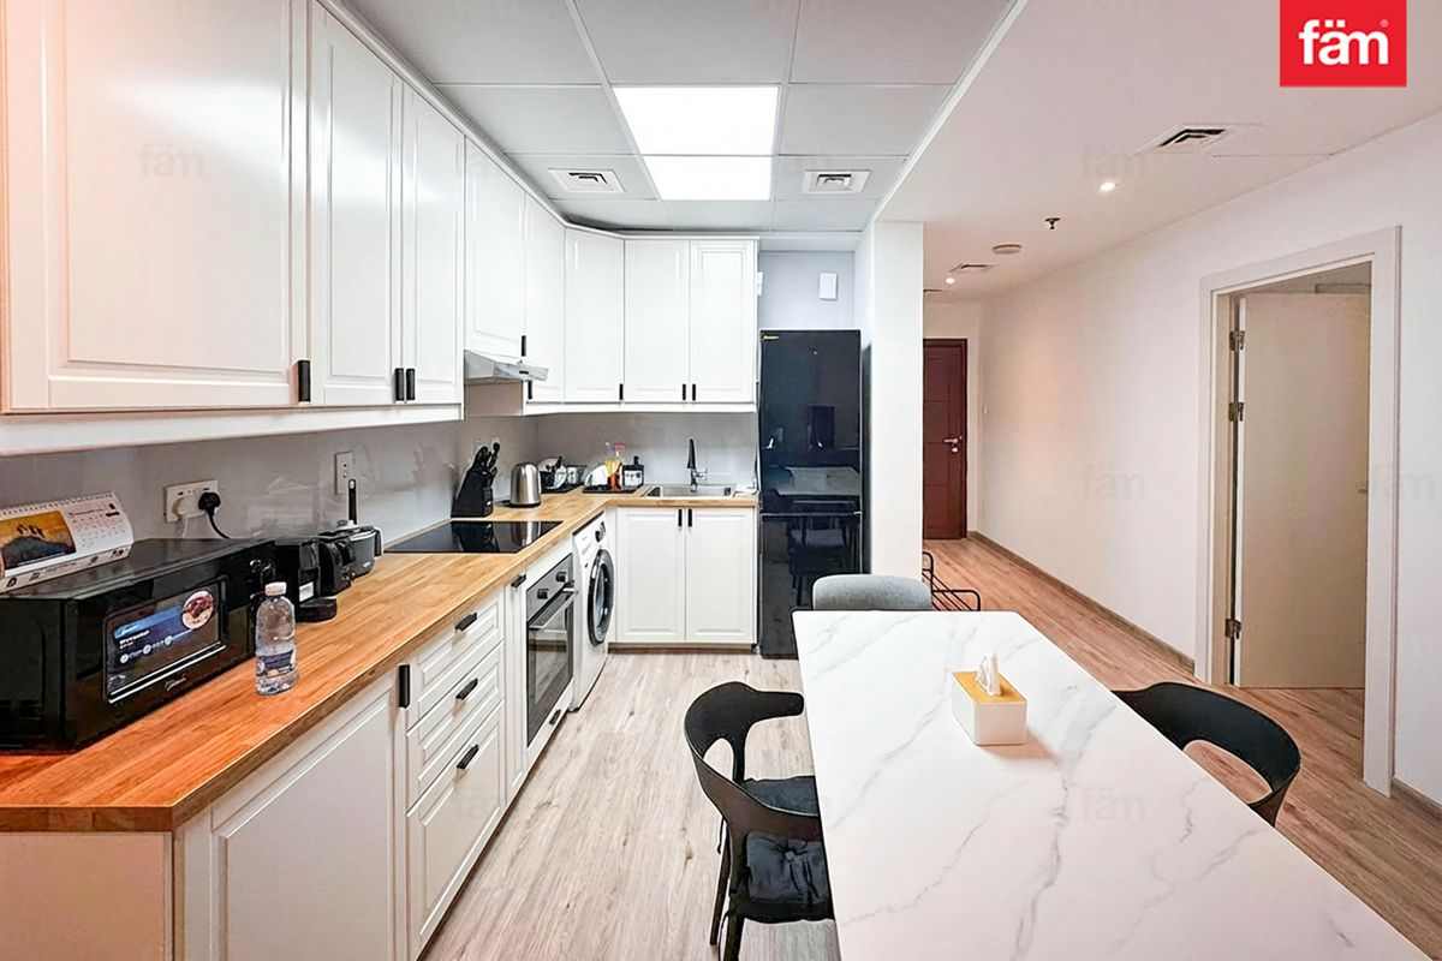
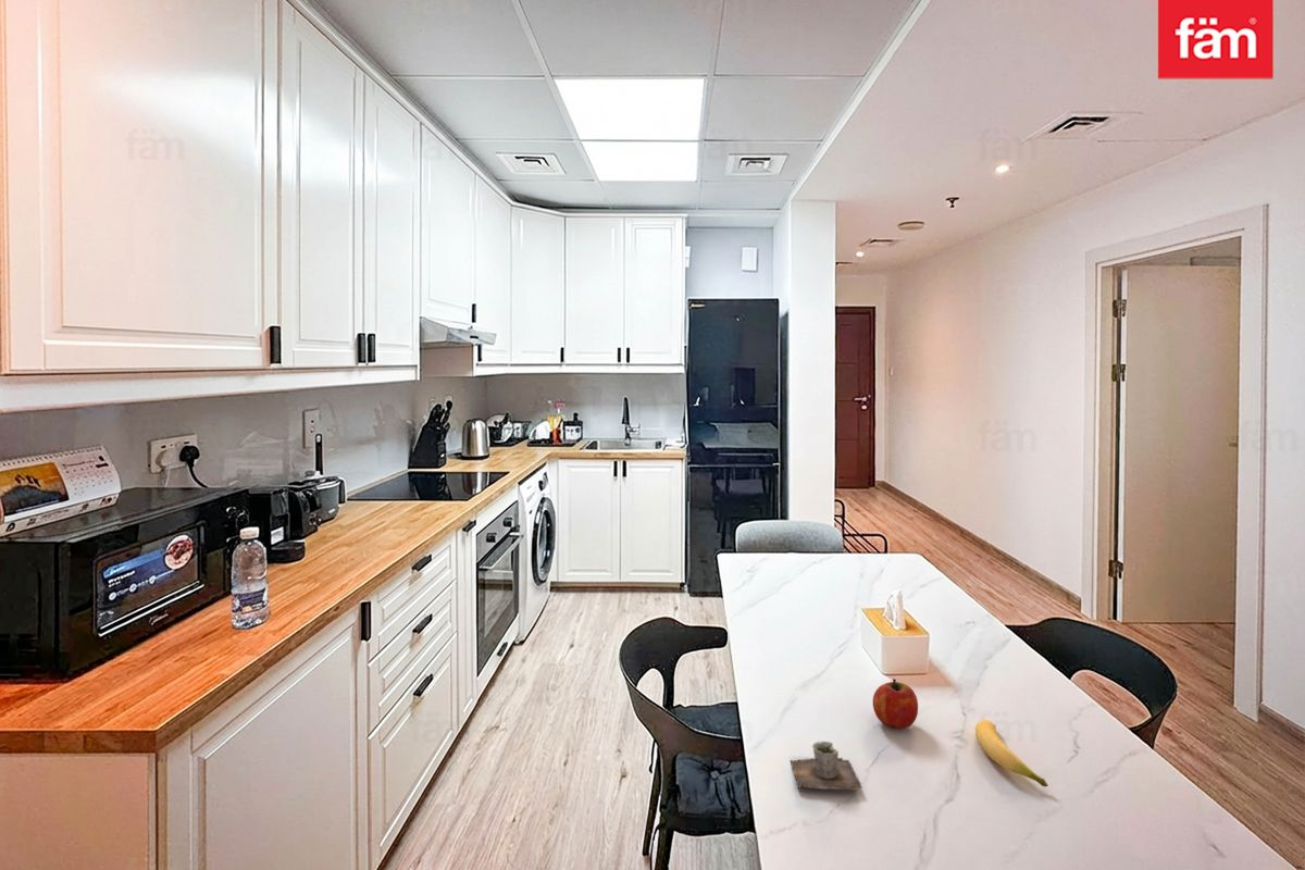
+ fruit (895, 703)
+ cup (823, 759)
+ banana (1003, 744)
